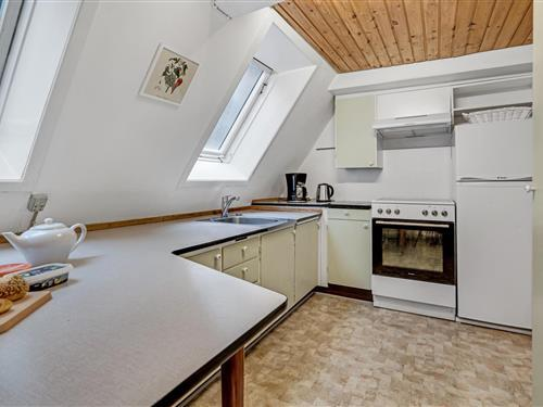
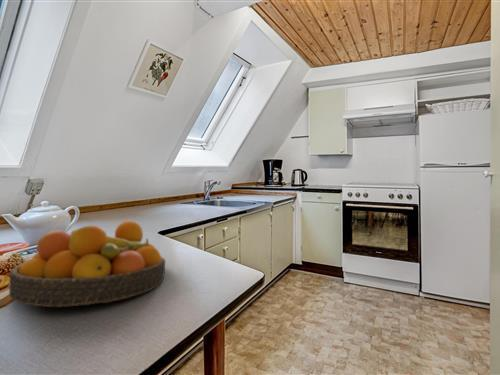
+ fruit bowl (97, 252)
